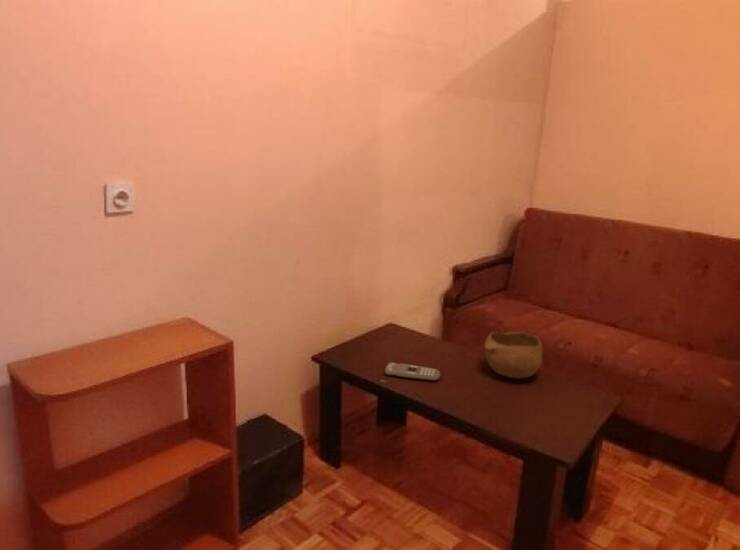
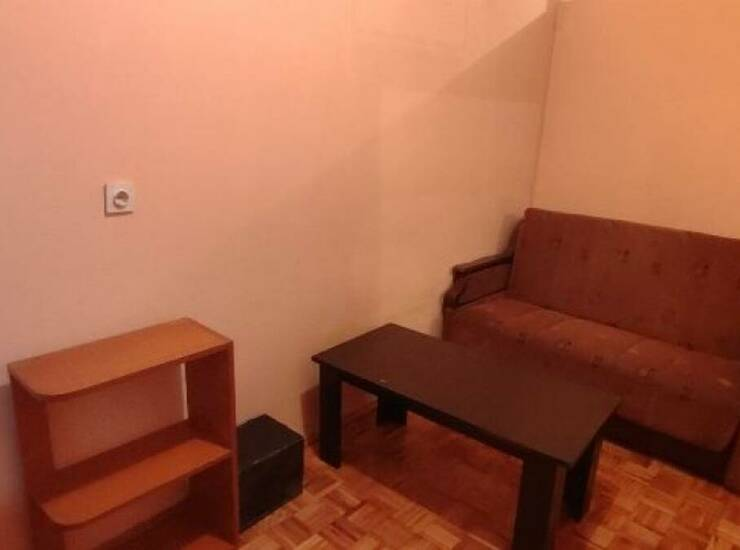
- bowl (512, 356)
- remote control (412, 372)
